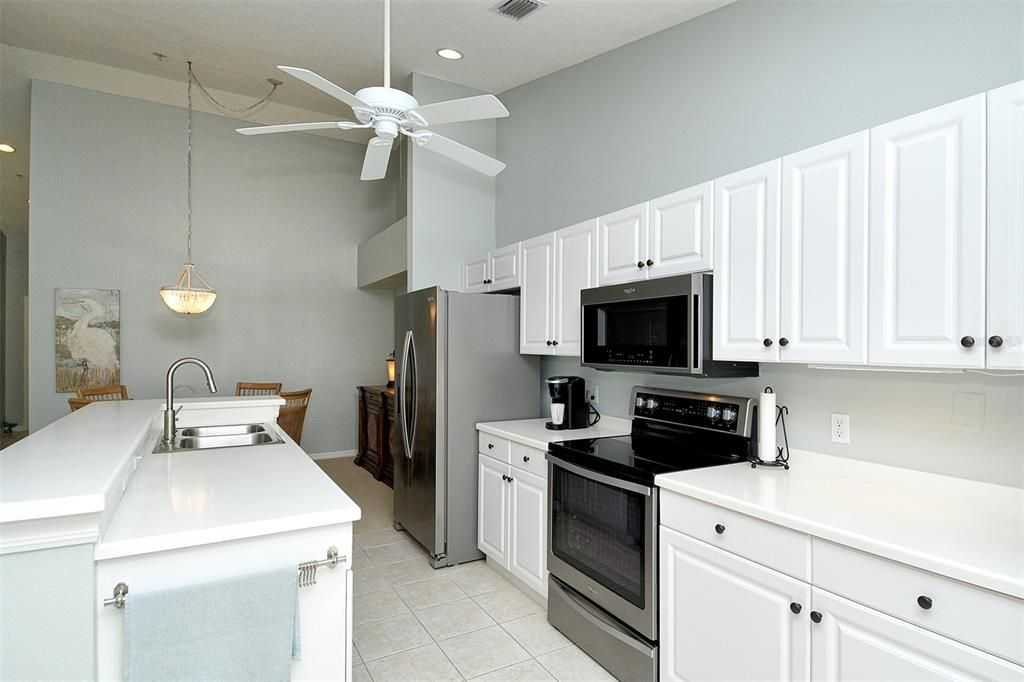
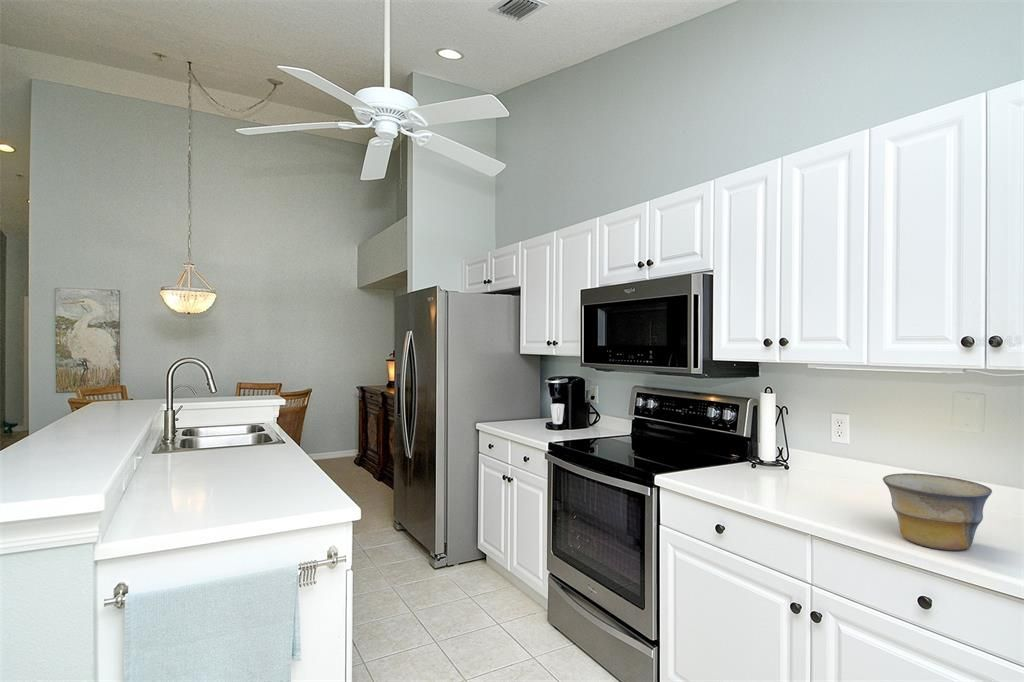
+ bowl (934, 512)
